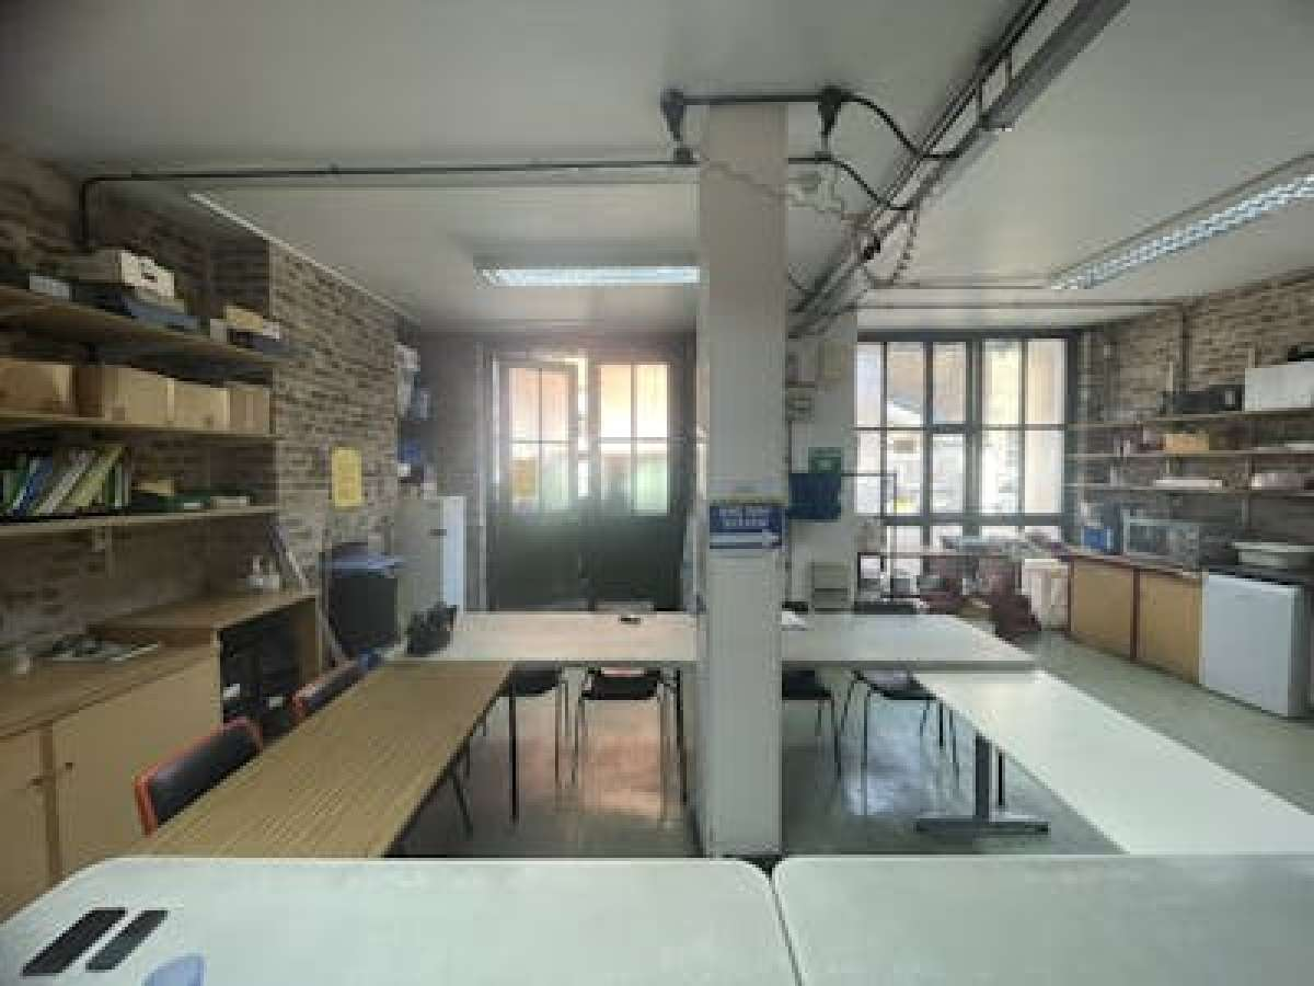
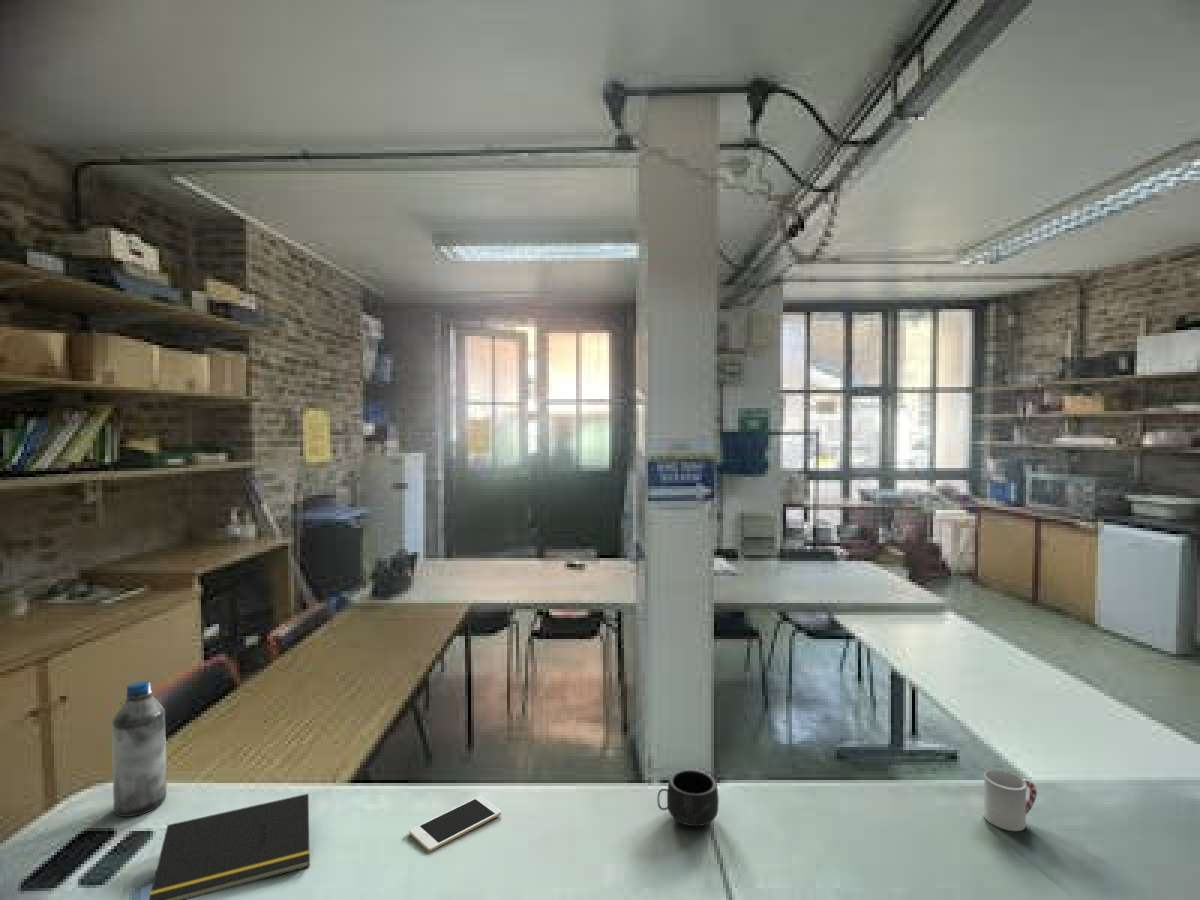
+ cup (1011, 799)
+ notepad (237, 845)
+ mug (687, 800)
+ cell phone (456, 821)
+ water bottle (139, 744)
